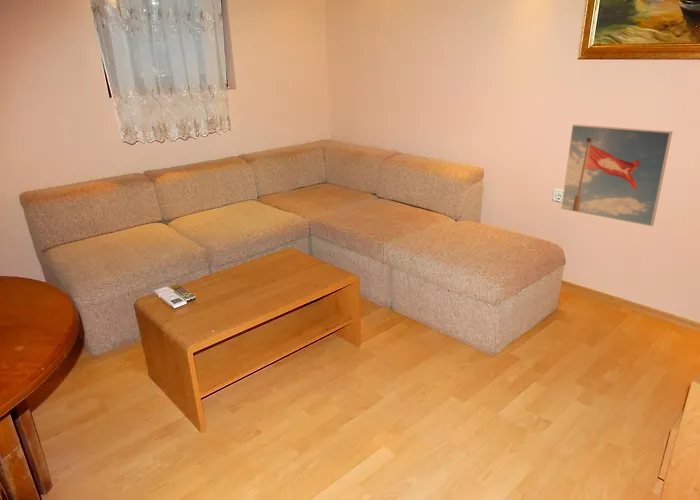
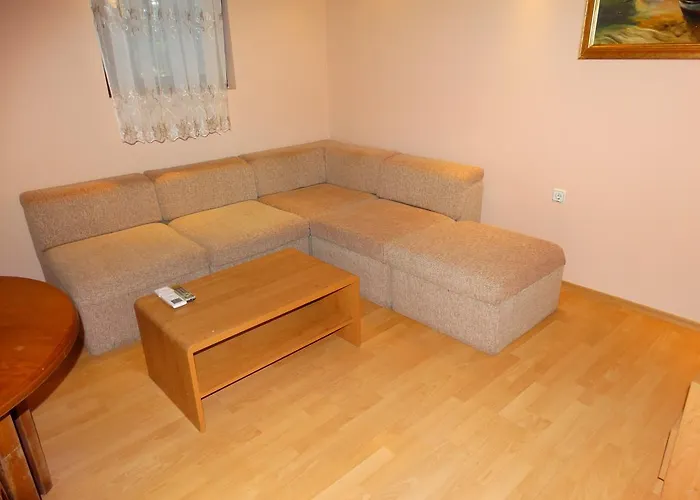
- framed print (611, 173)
